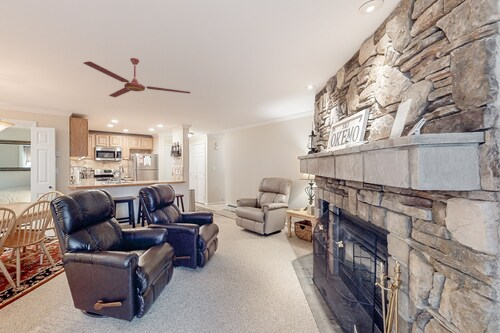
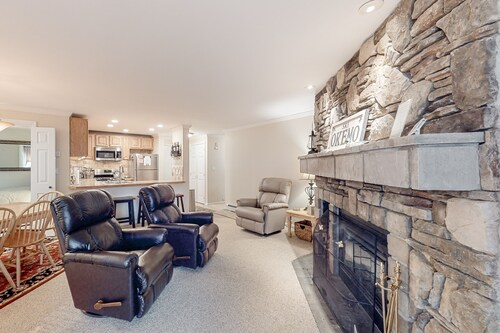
- ceiling fan (142, 85)
